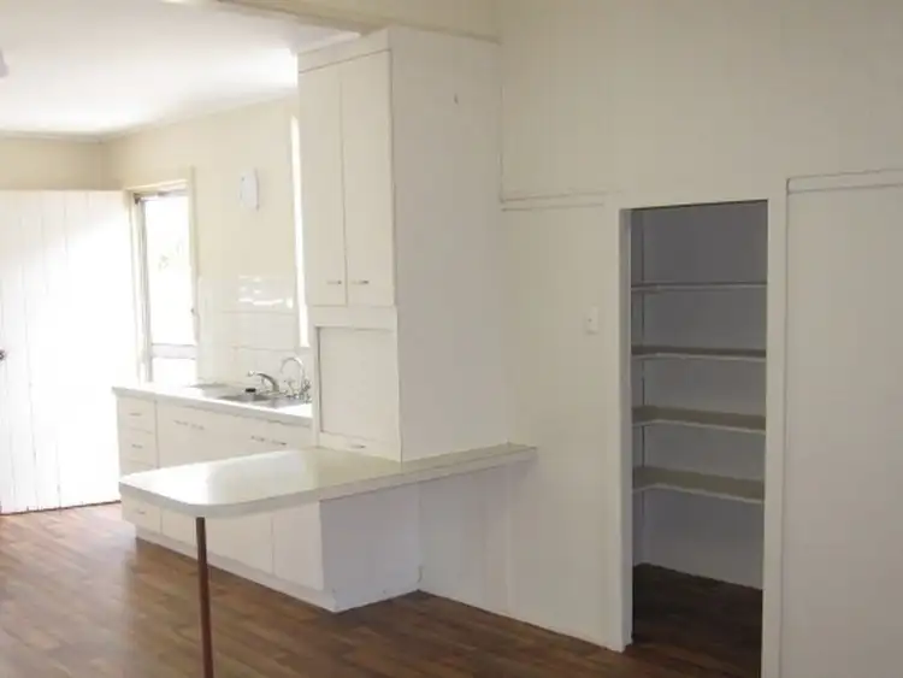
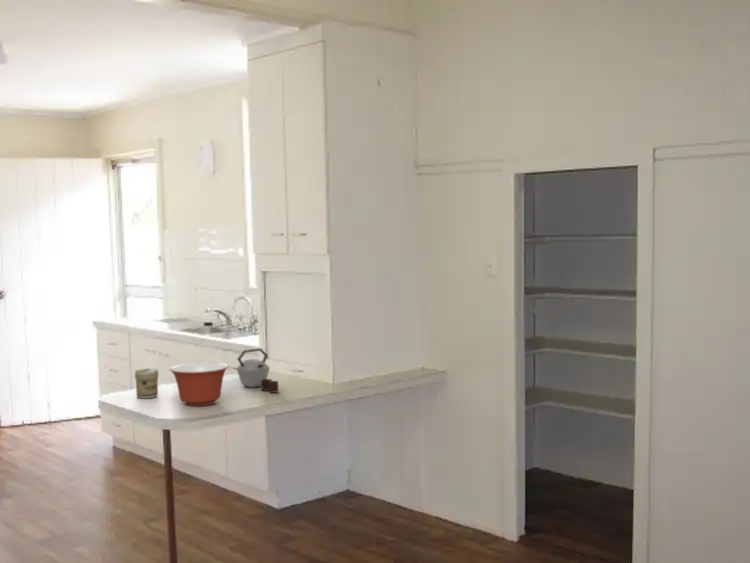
+ mixing bowl (199, 385)
+ jar (146, 383)
+ kettle (260, 369)
